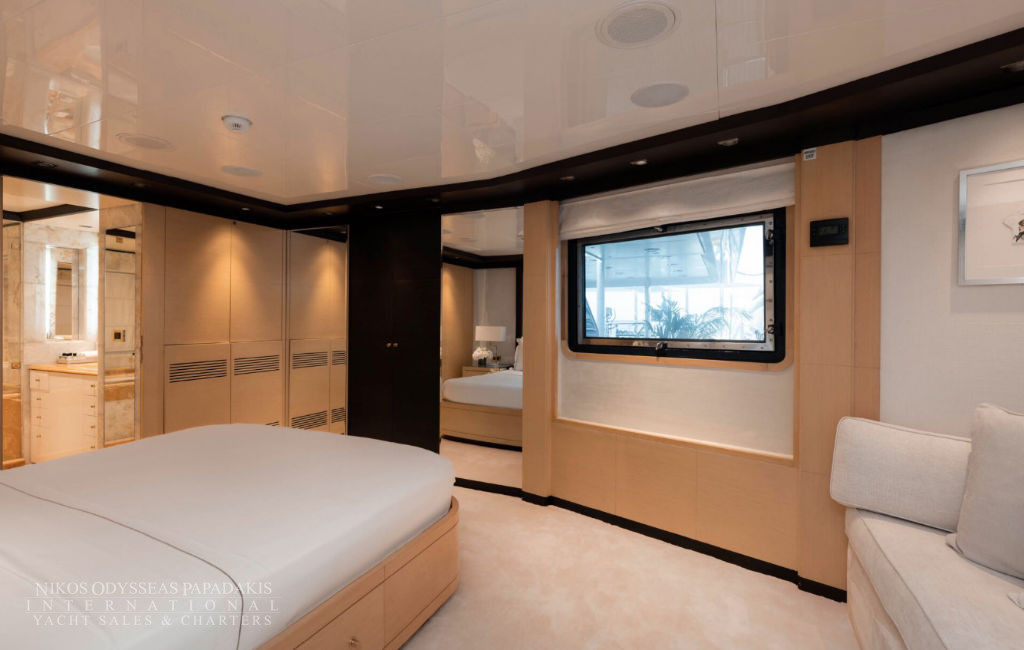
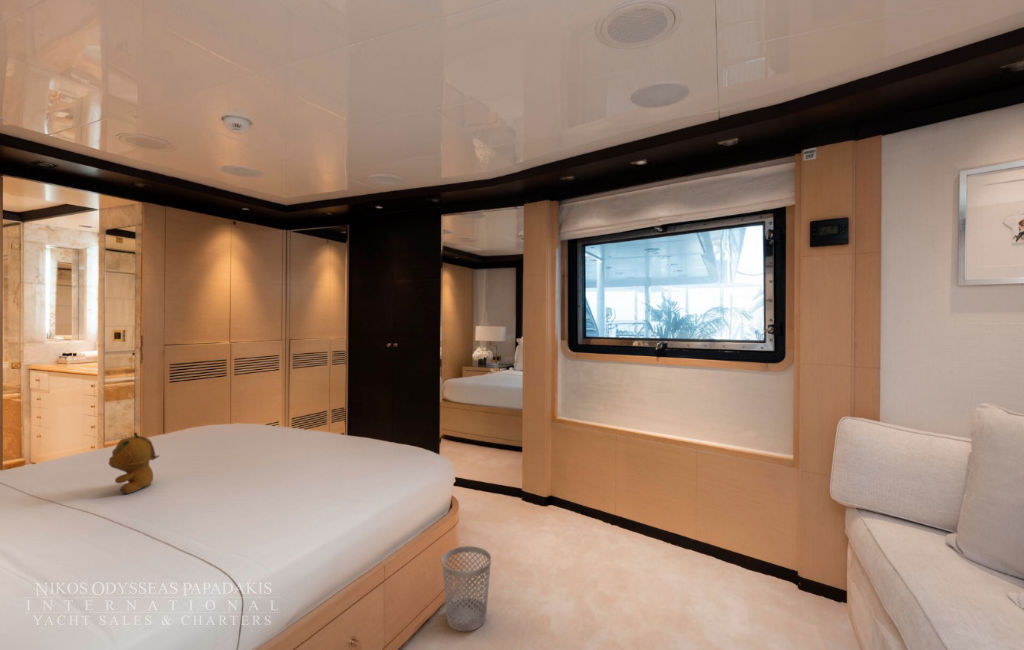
+ stuffed bear (135, 459)
+ wastebasket (466, 588)
